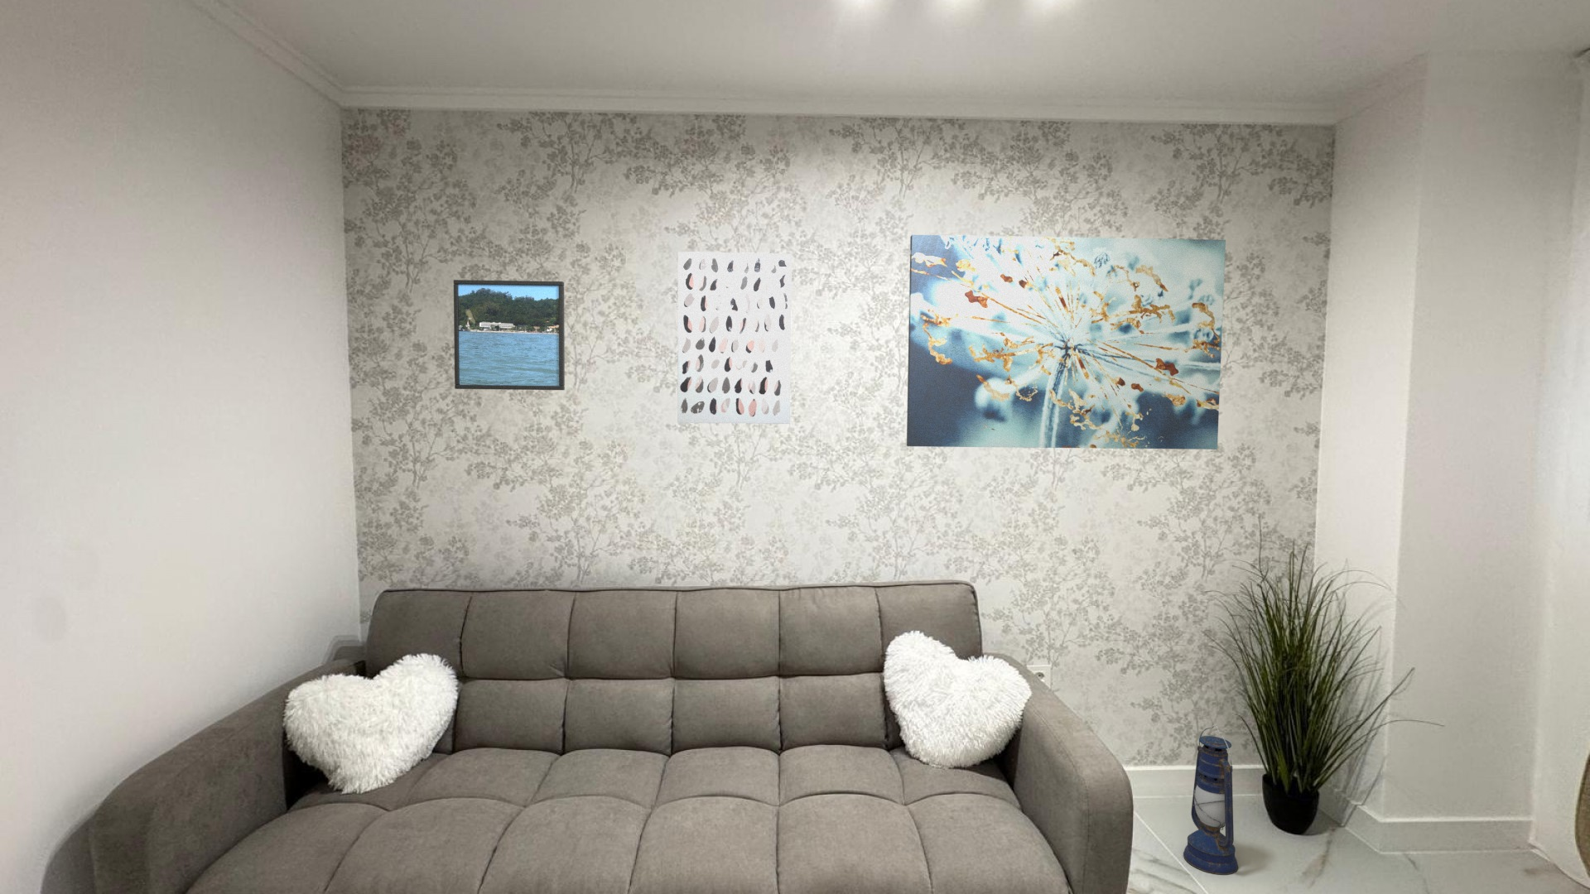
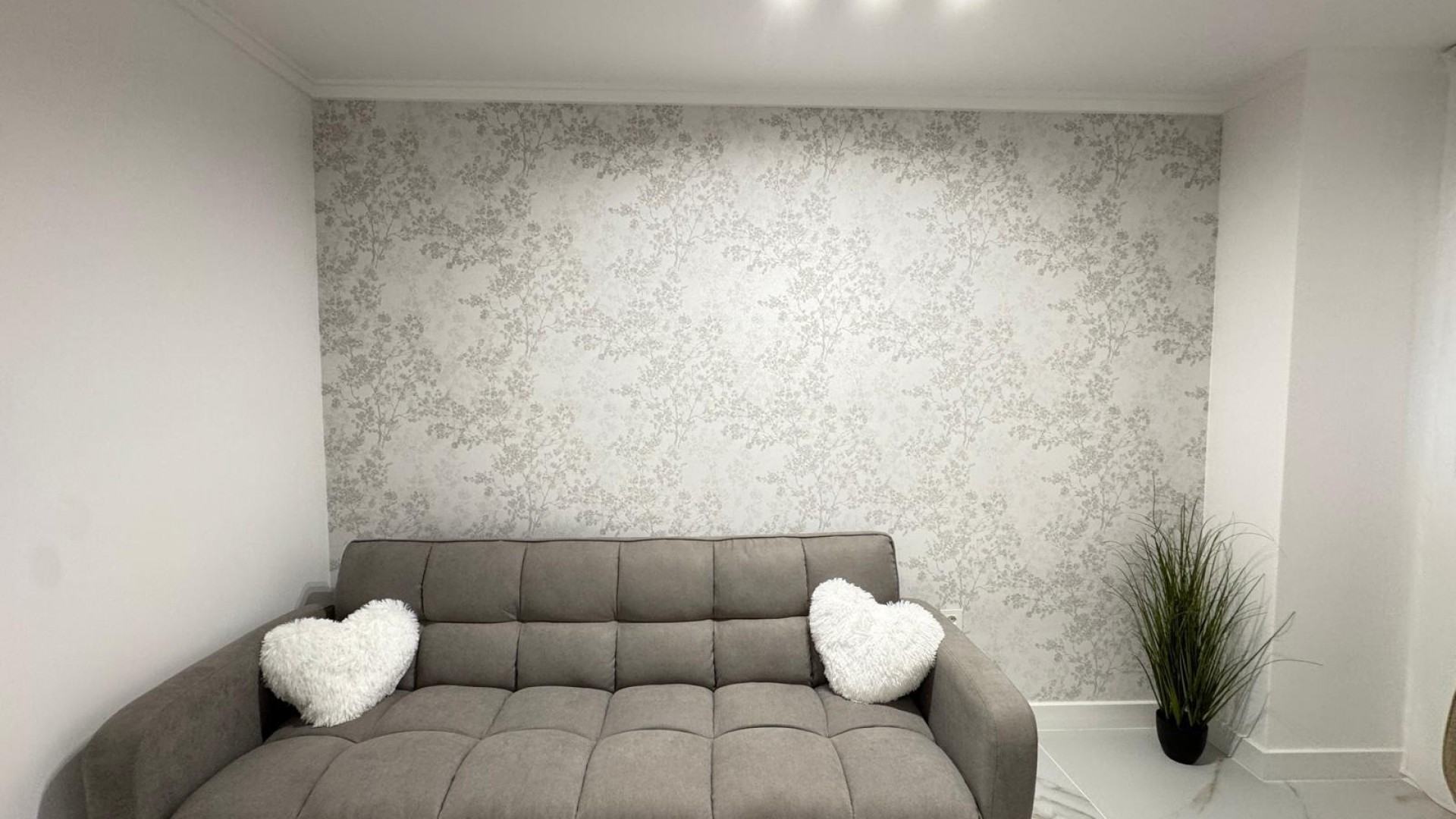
- wall art (735, 338)
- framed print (509, 335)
- lantern (1212, 792)
- wall art (1064, 344)
